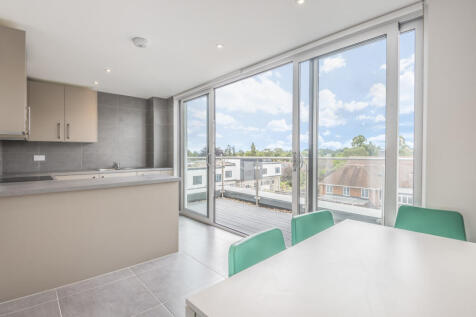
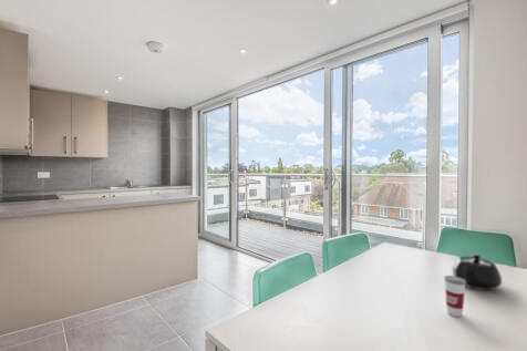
+ cup (454, 290)
+ teapot (475, 269)
